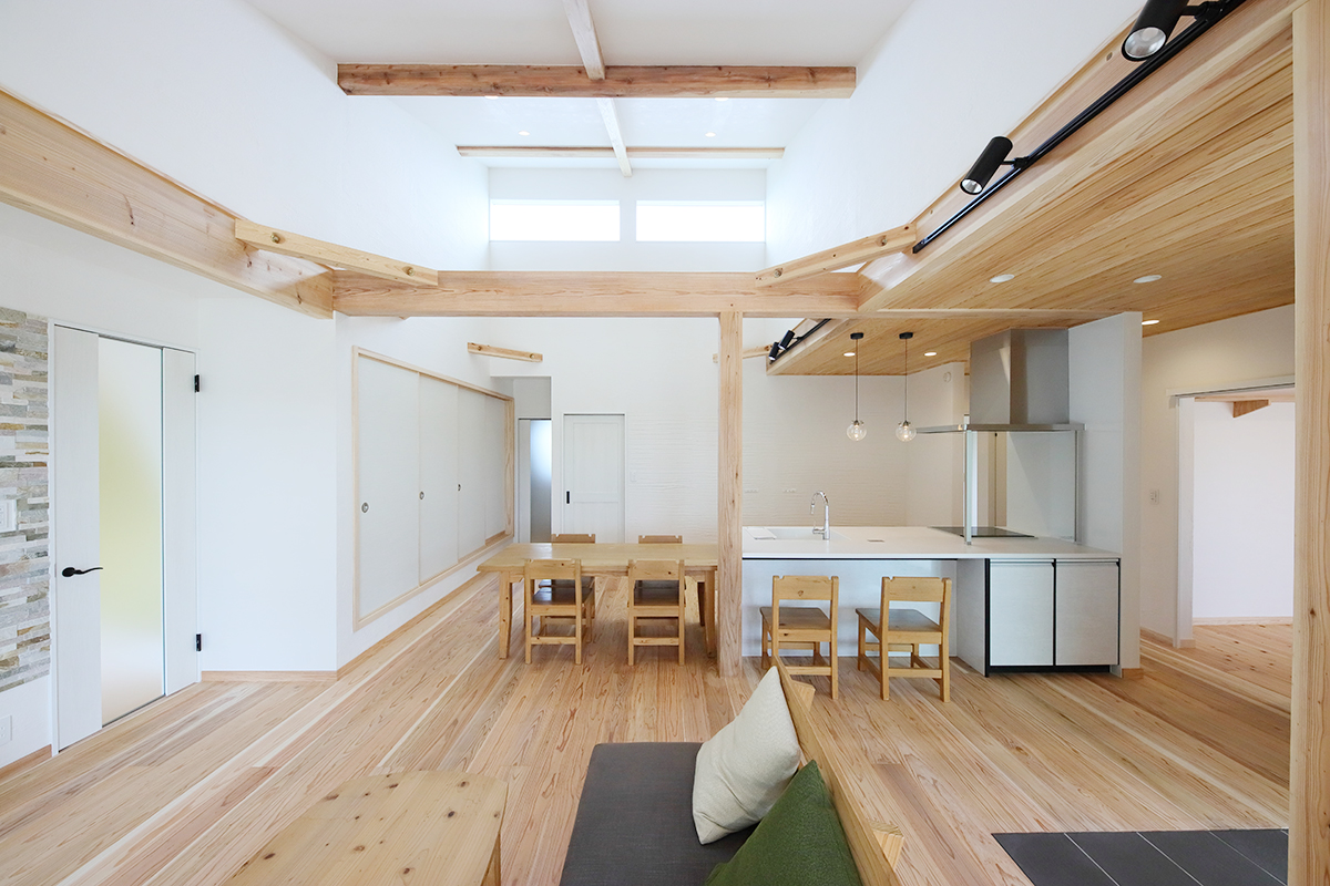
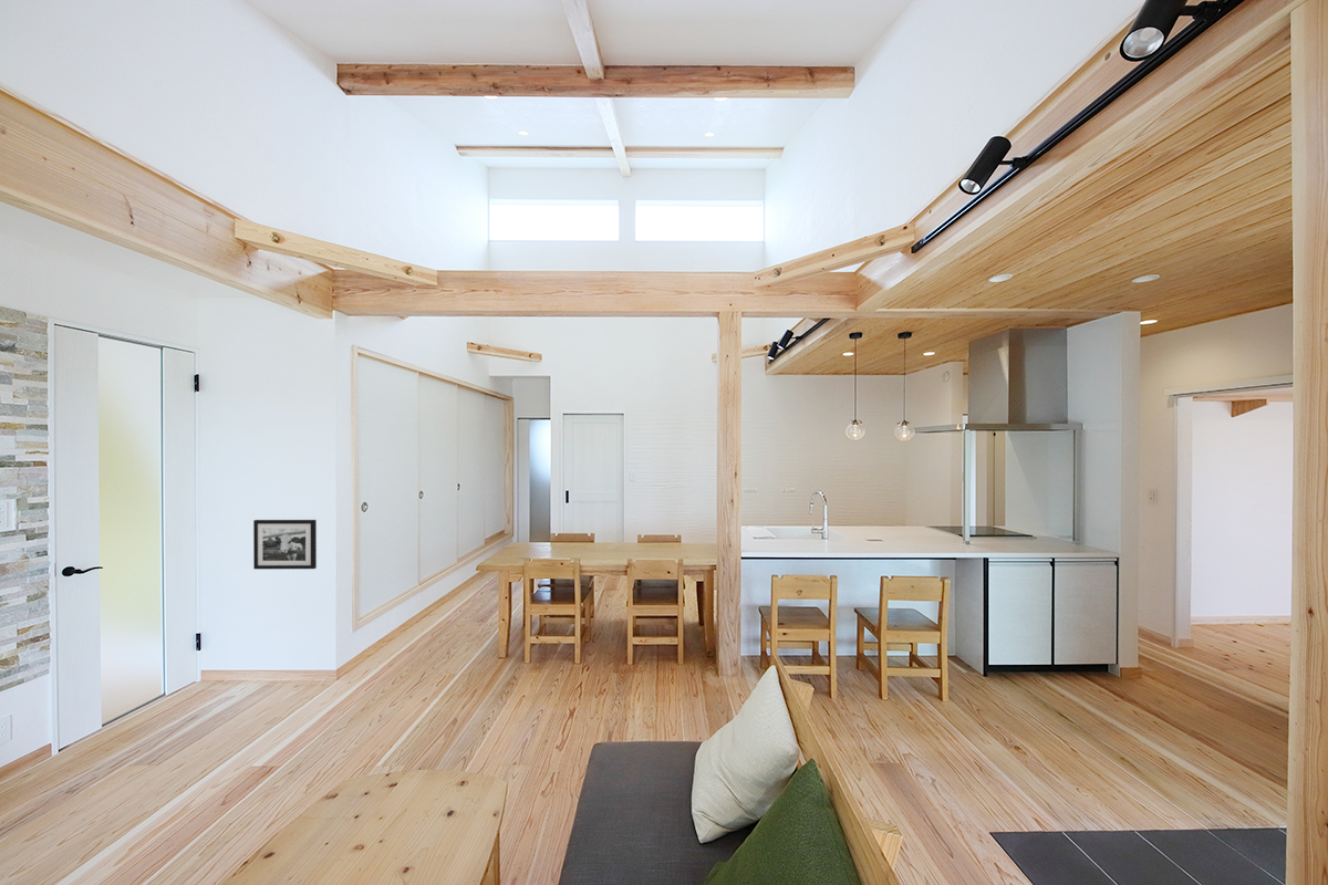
+ picture frame (284, 544)
